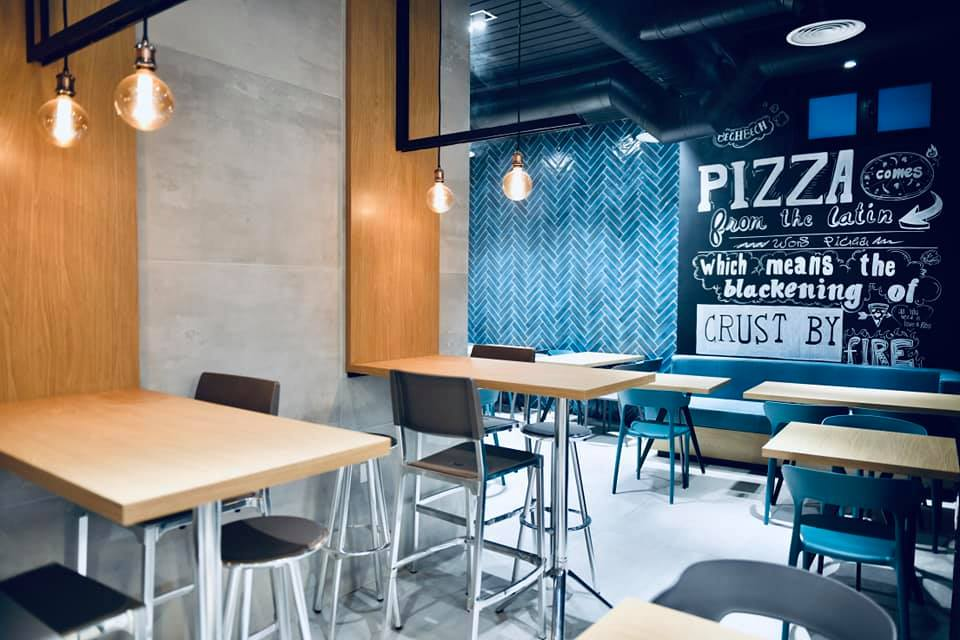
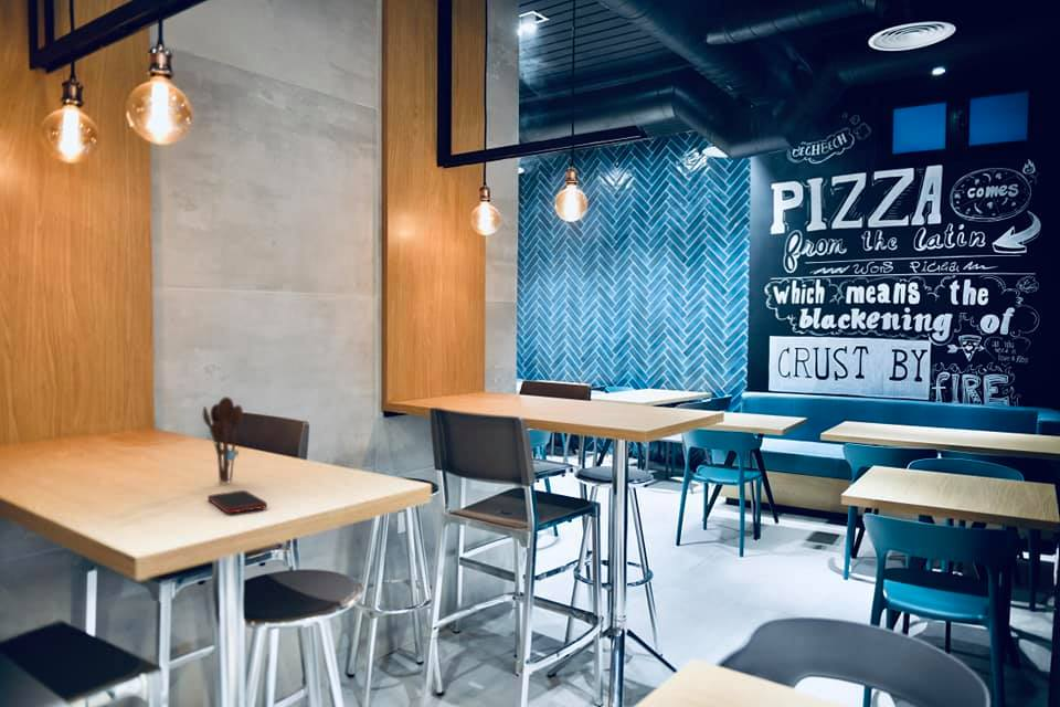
+ utensil holder (223, 439)
+ cell phone (236, 500)
